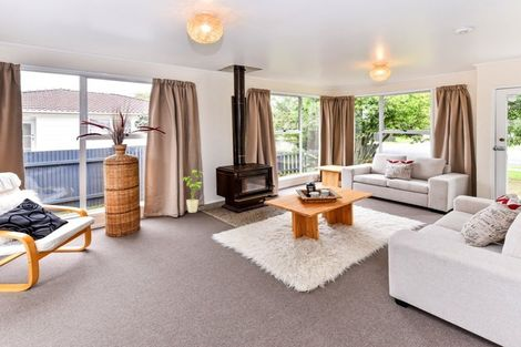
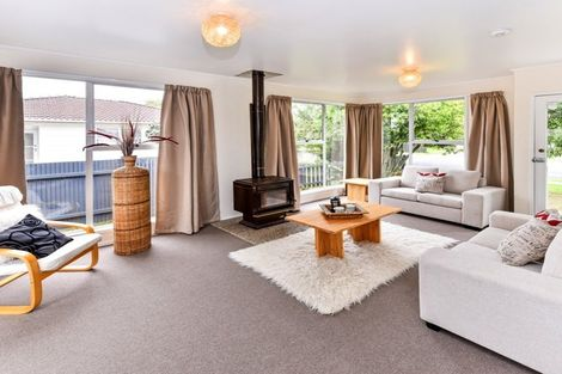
- house plant (194, 190)
